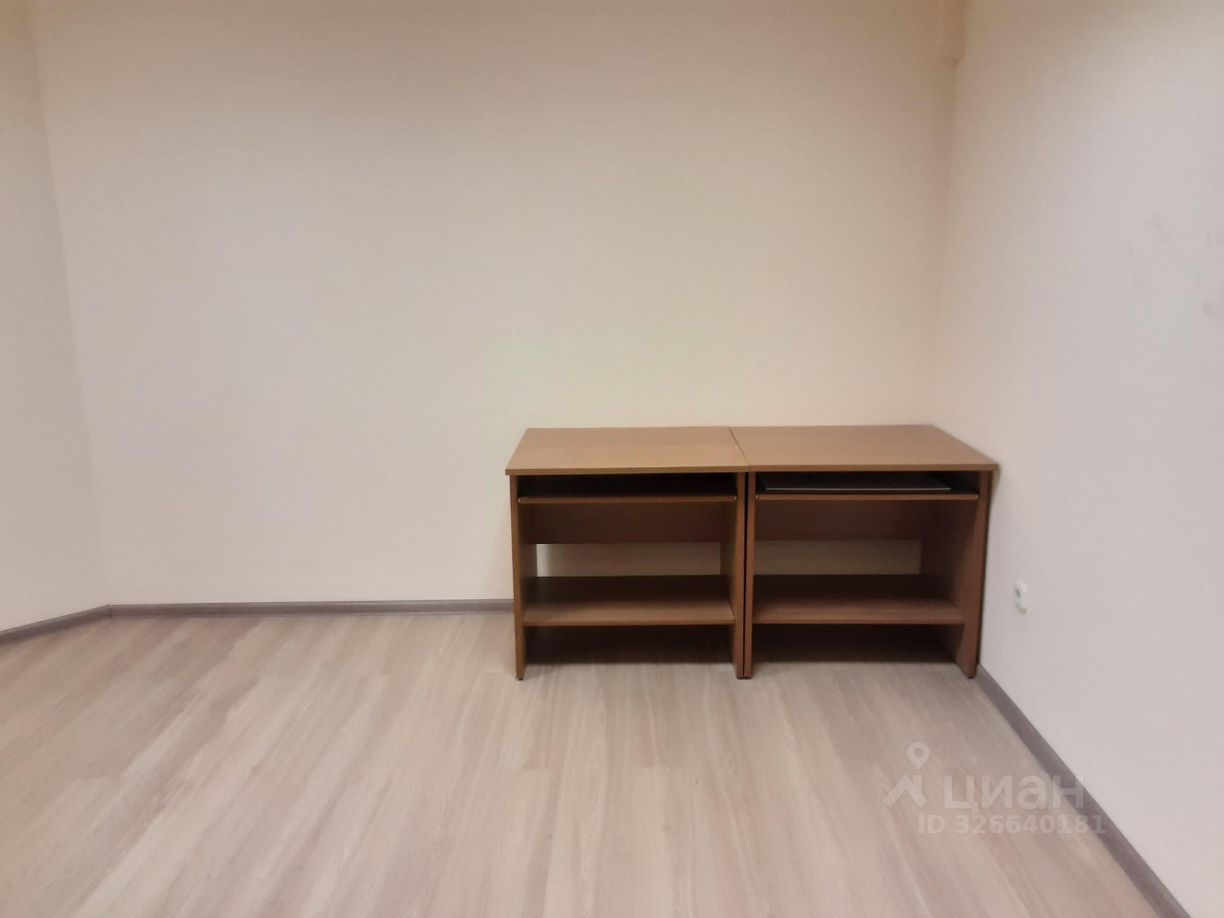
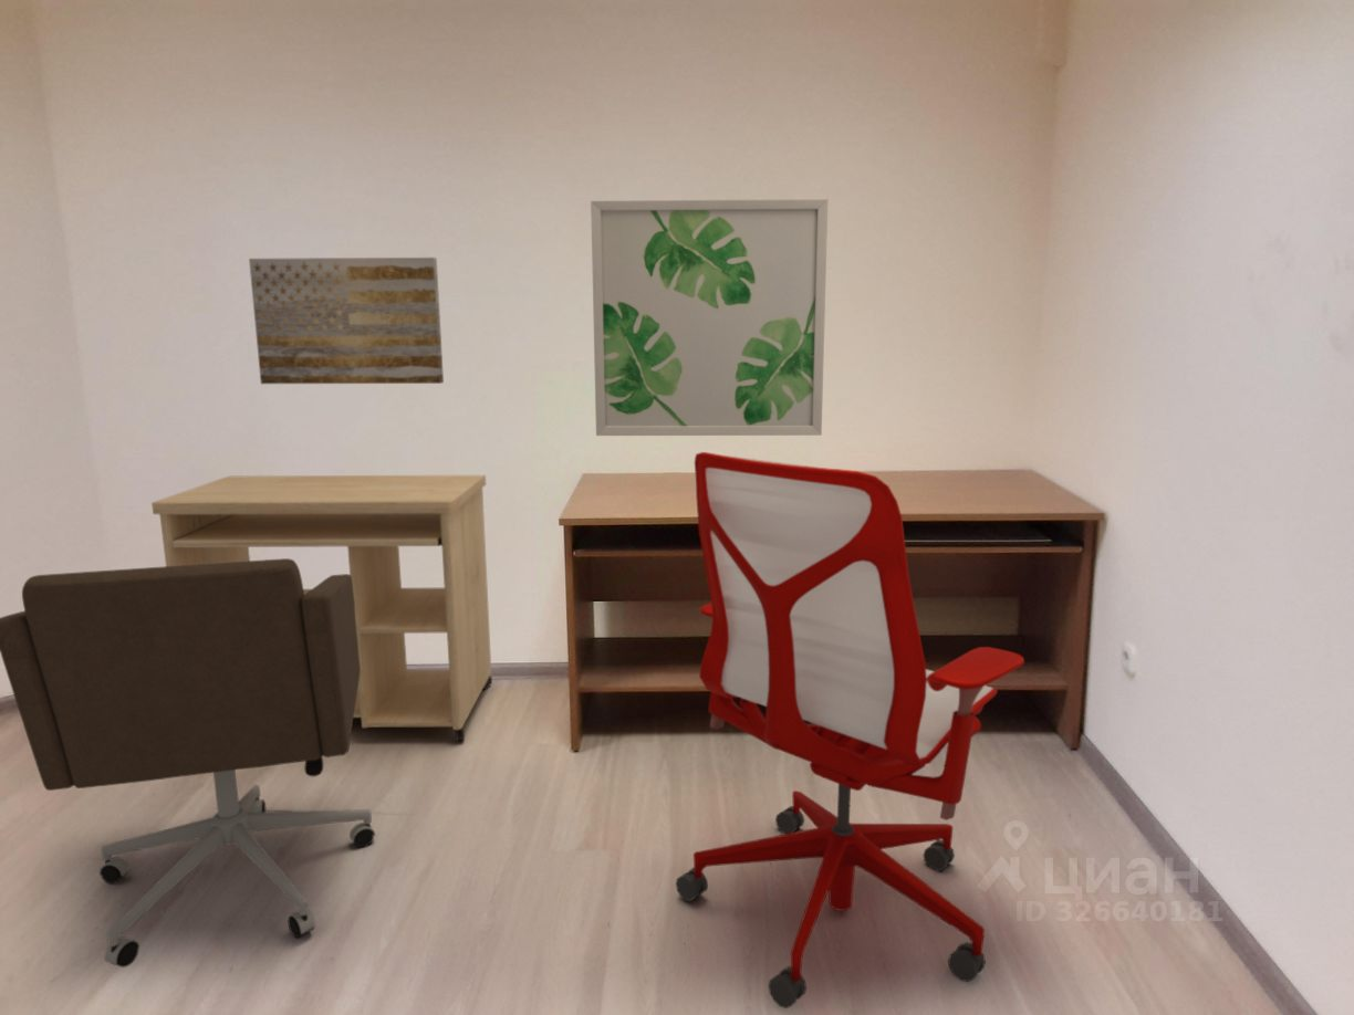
+ wall art (347, 321)
+ office chair (847, 690)
+ desk (354, 600)
+ wall art (708, 320)
+ office chair (218, 714)
